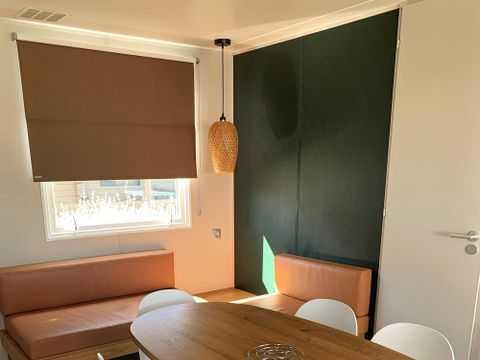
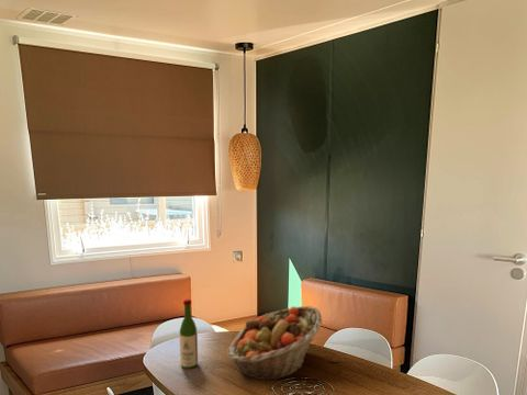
+ wine bottle (188, 332)
+ fruit basket (276, 339)
